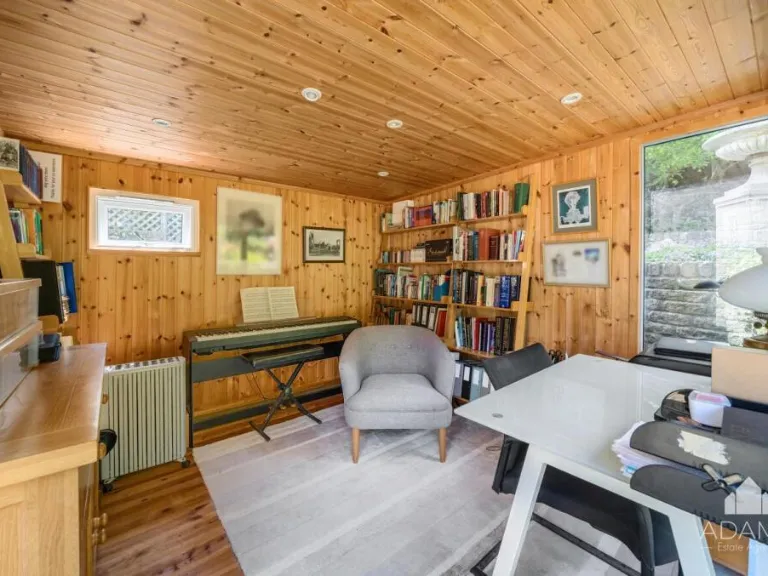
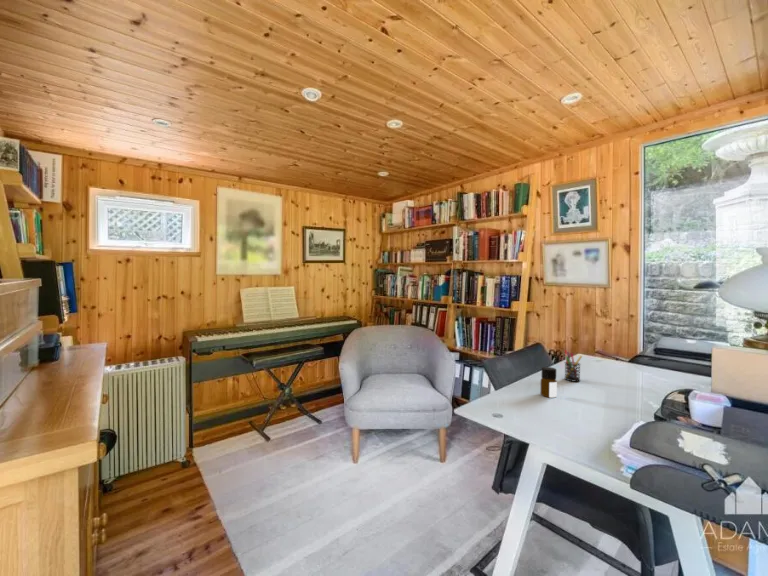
+ bottle (548, 381)
+ pen holder (570, 365)
